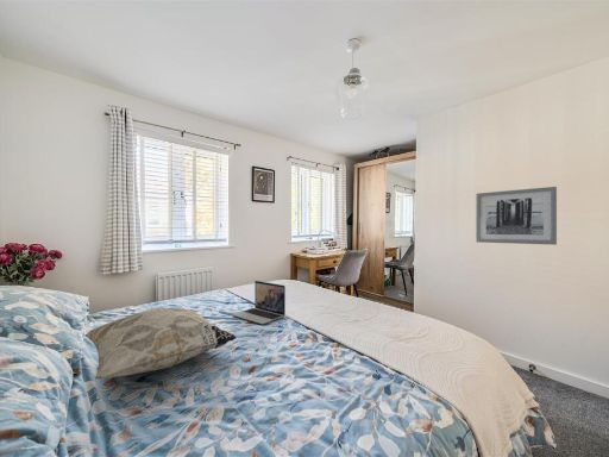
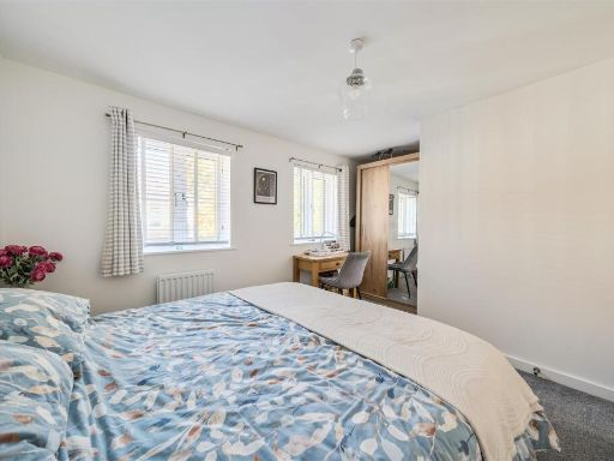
- wall art (513, 217)
- decorative pillow (159, 336)
- laptop (258, 300)
